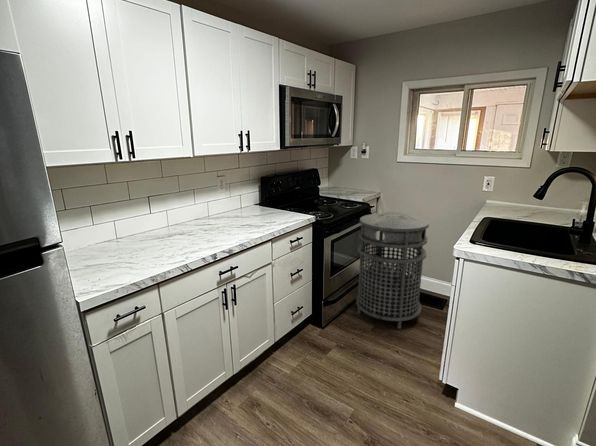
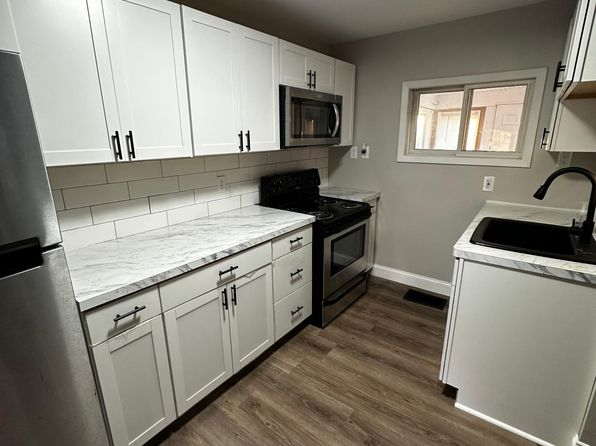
- trash can (391, 263)
